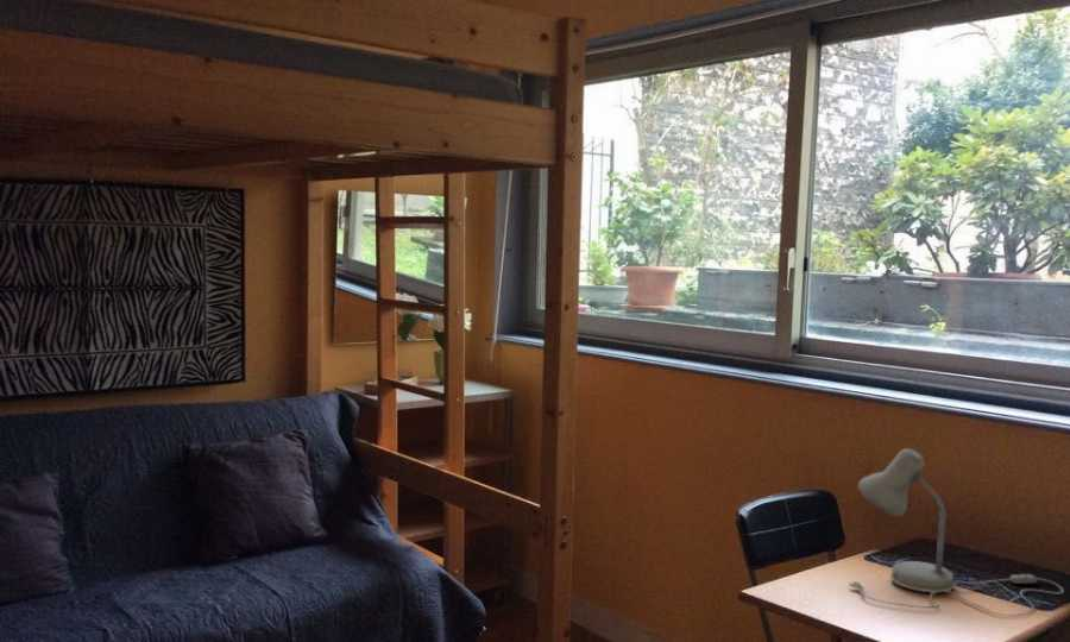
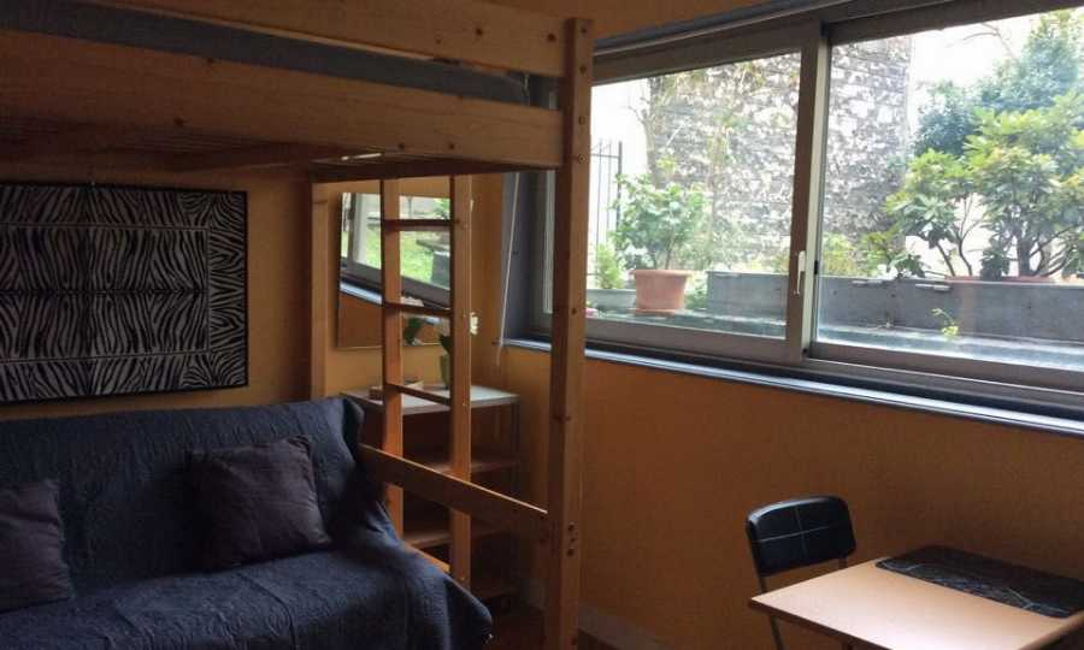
- desk lamp (945, 518)
